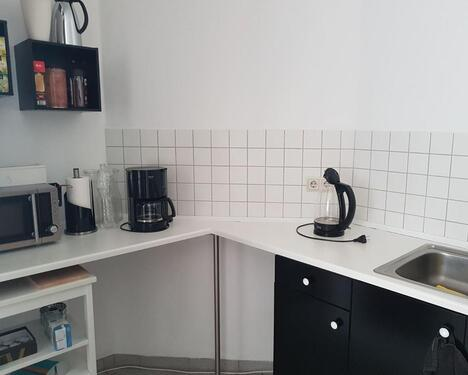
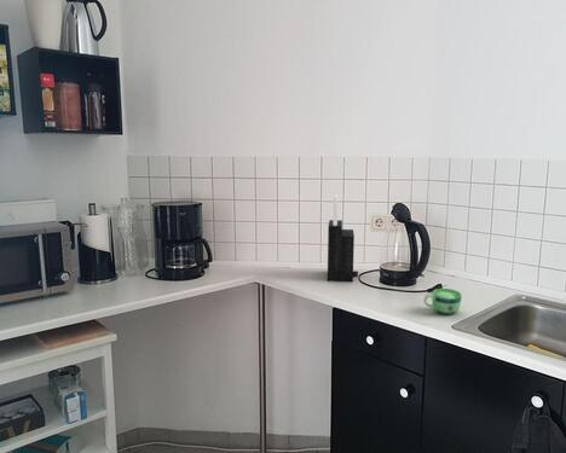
+ cup (443, 302)
+ knife block (343, 236)
